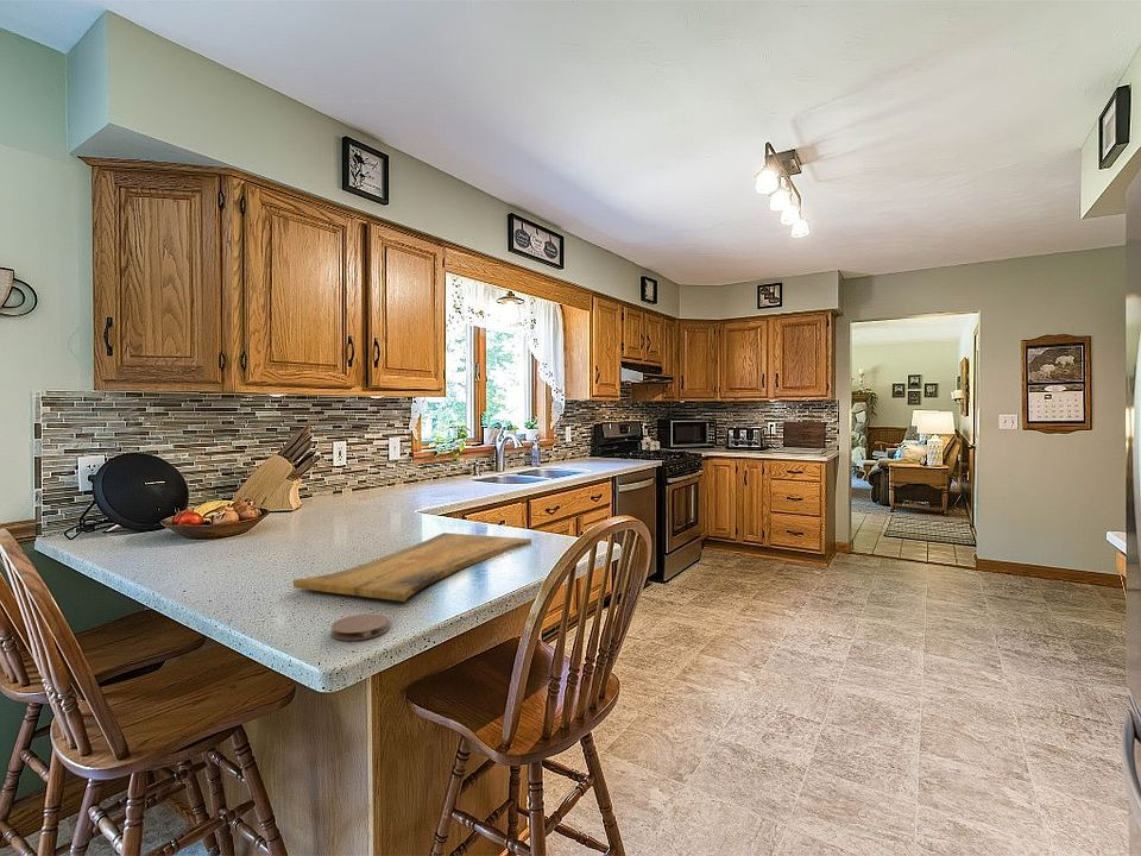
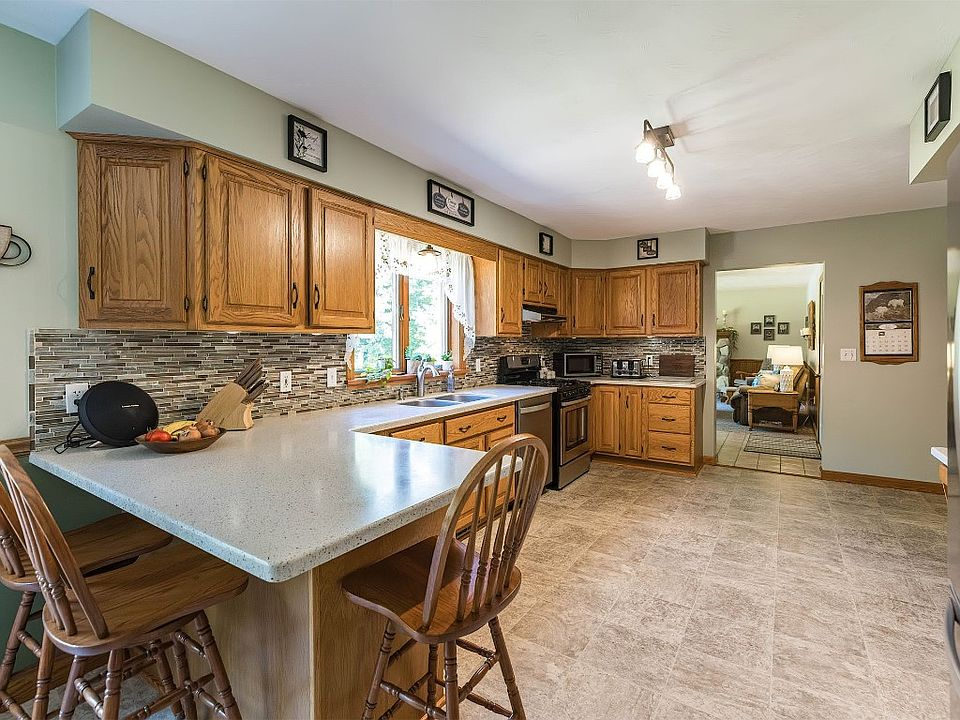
- cutting board (429, 559)
- coaster (360, 625)
